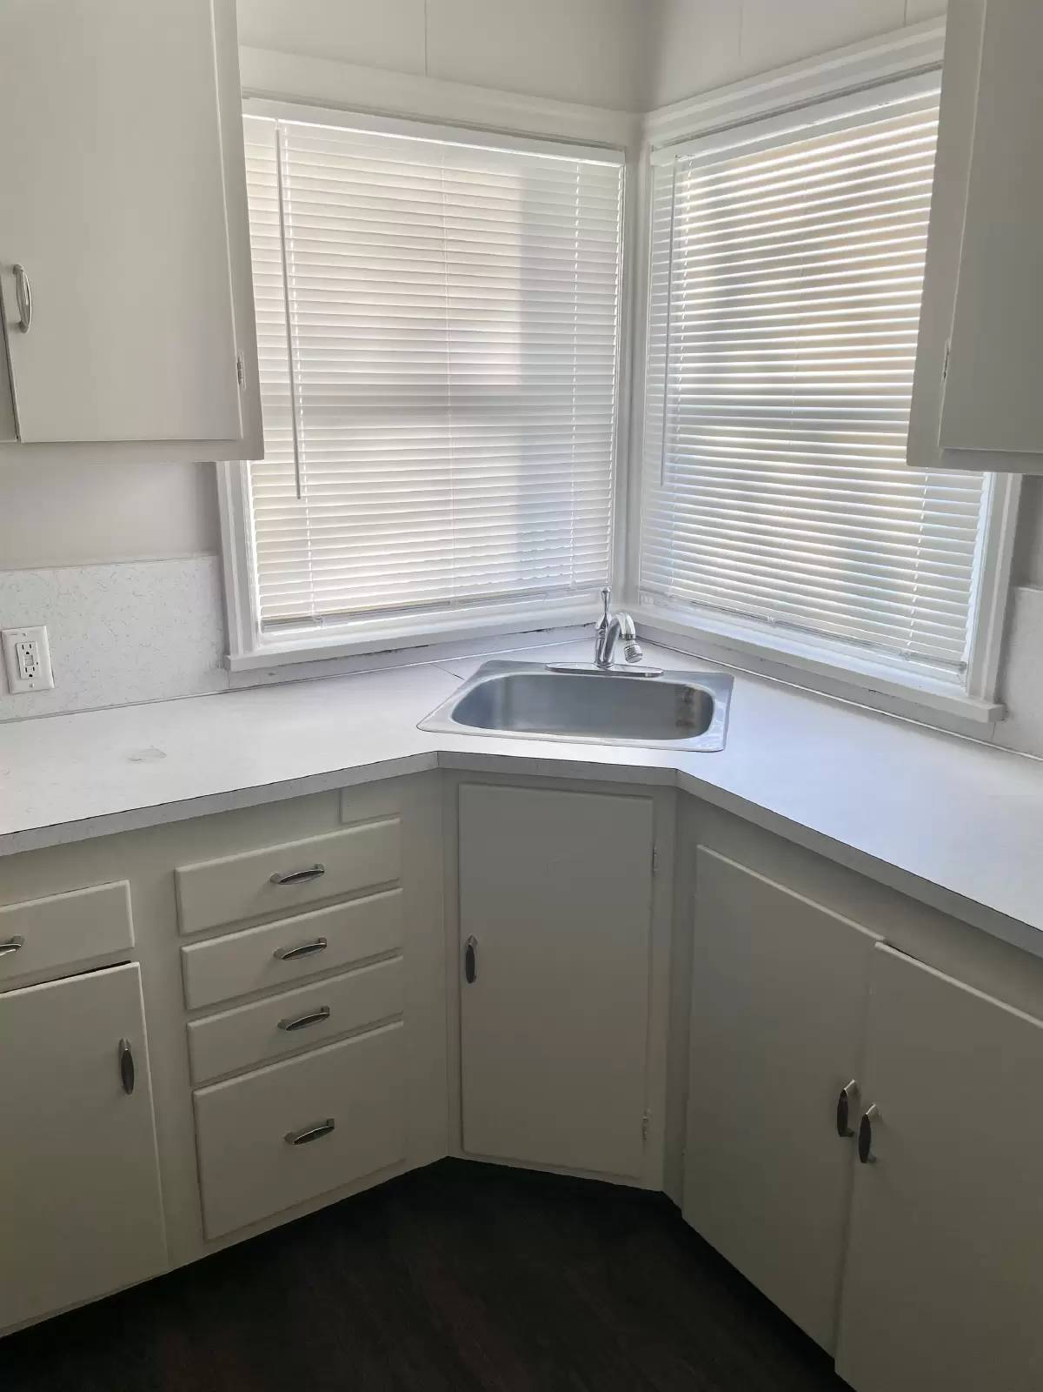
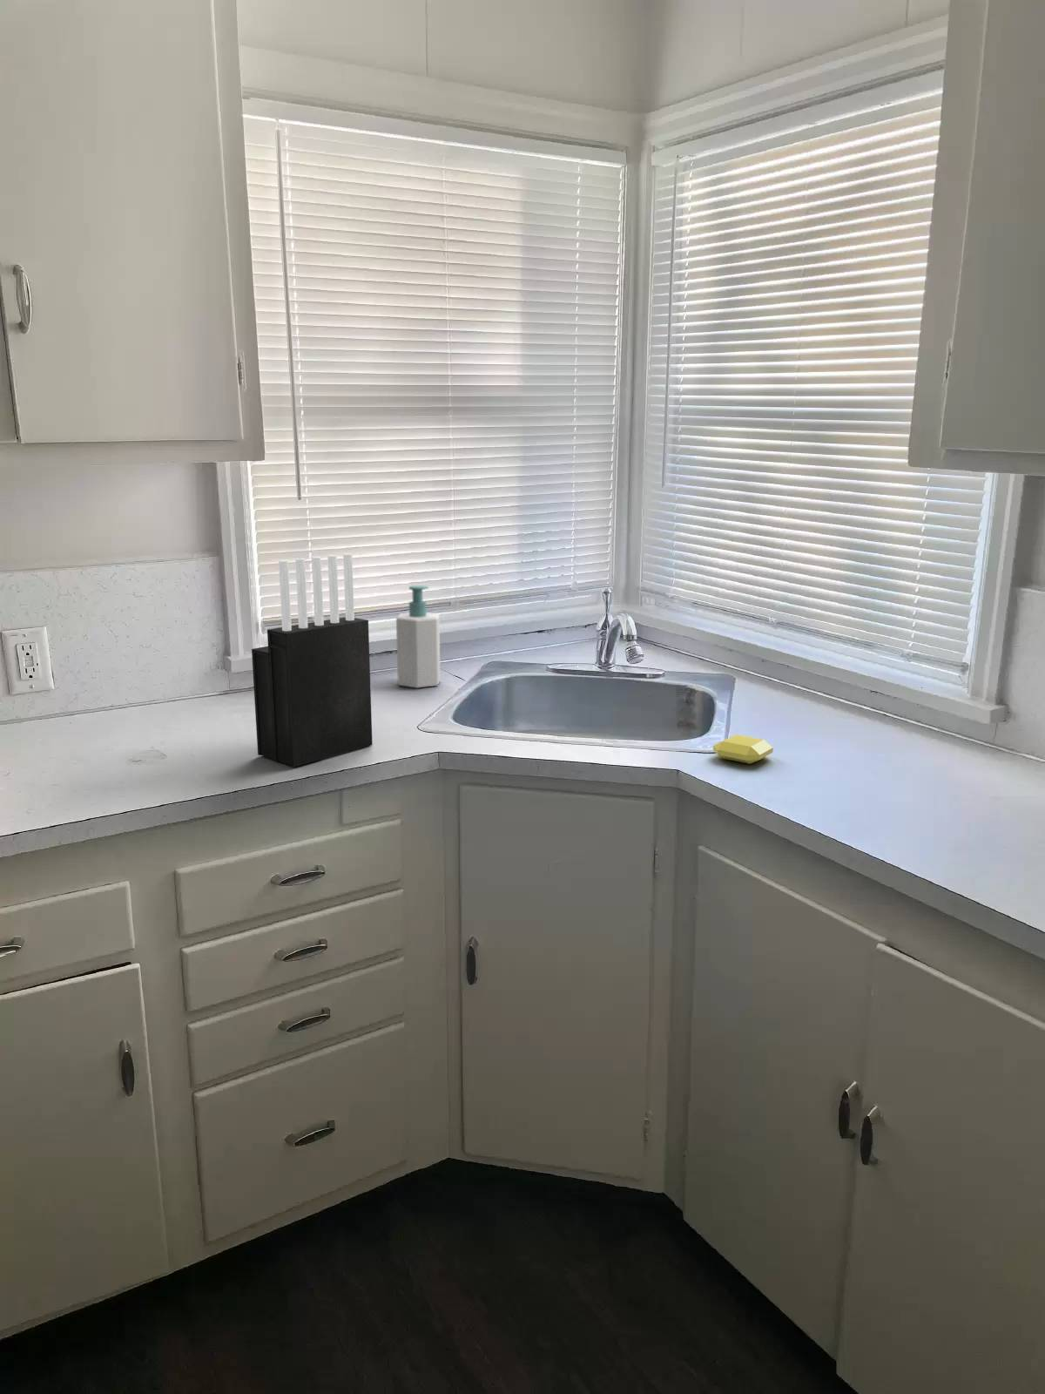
+ soap bottle (418, 634)
+ soap bar (743, 749)
+ knife block (307, 654)
